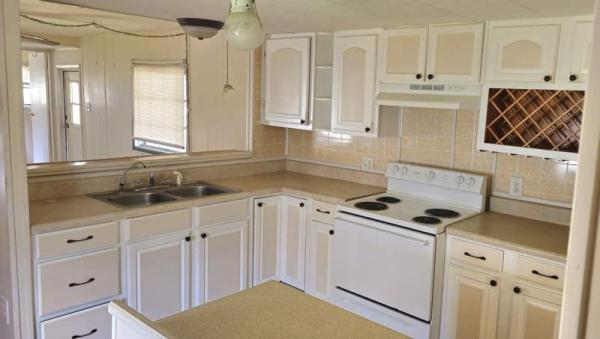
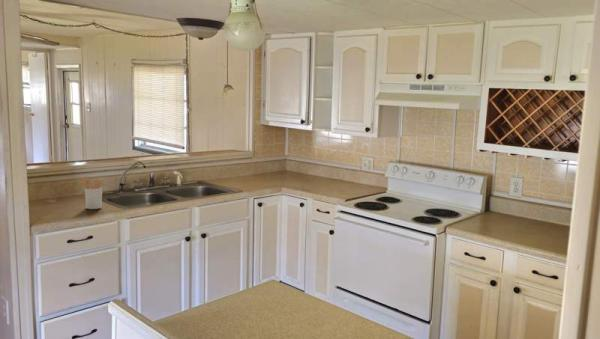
+ utensil holder (90, 192)
